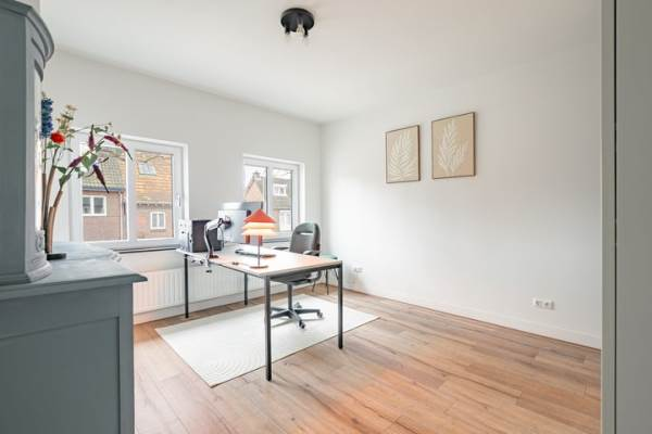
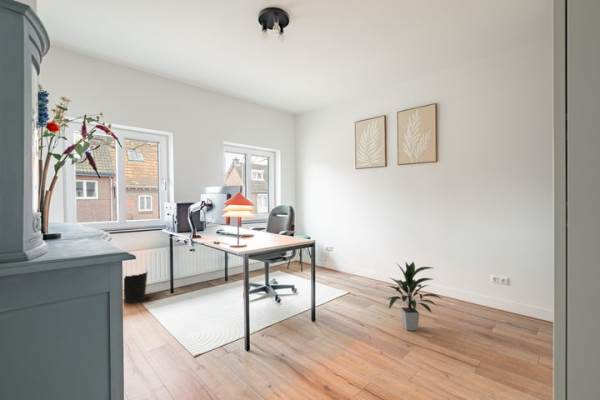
+ indoor plant (409, 293)
+ wastebasket (134, 285)
